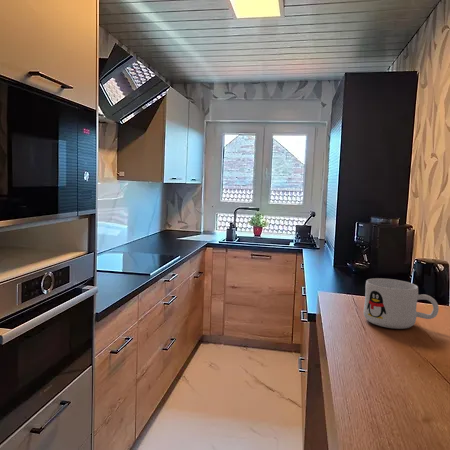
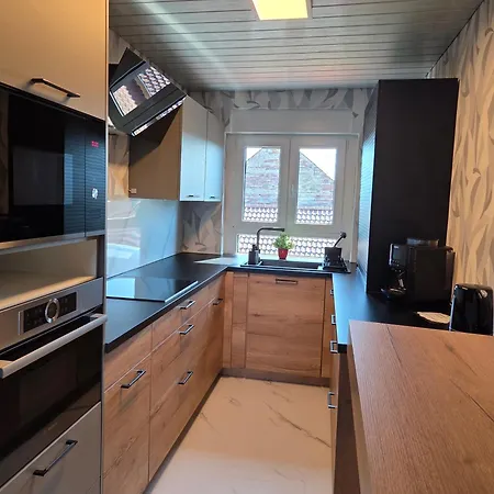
- mug (400, 304)
